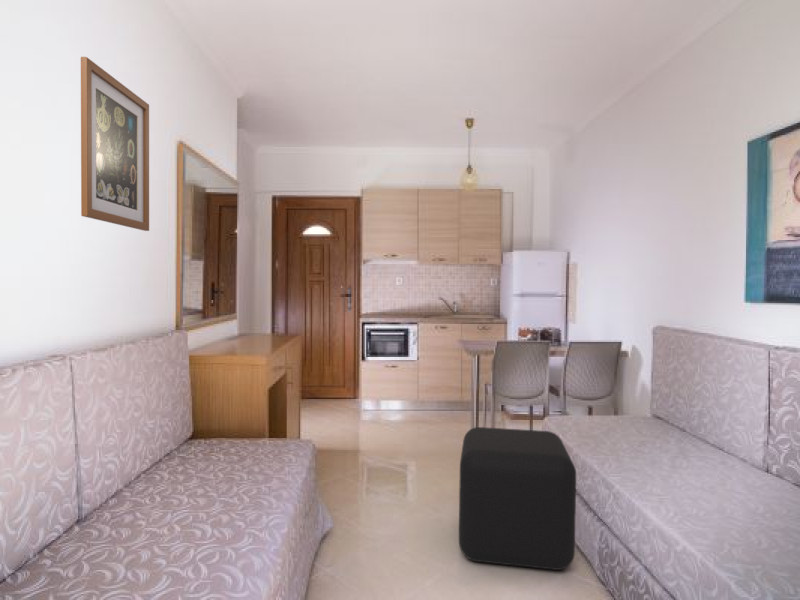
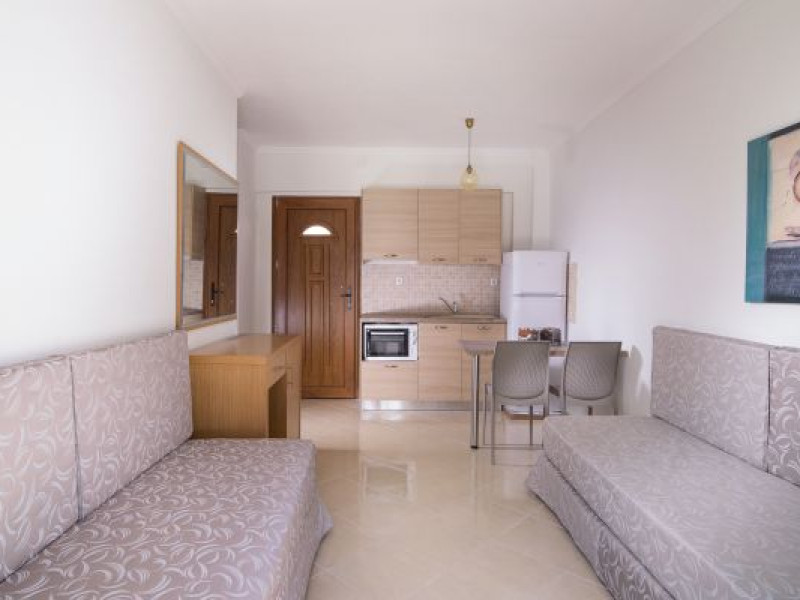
- cube (513, 491)
- wall art (119, 154)
